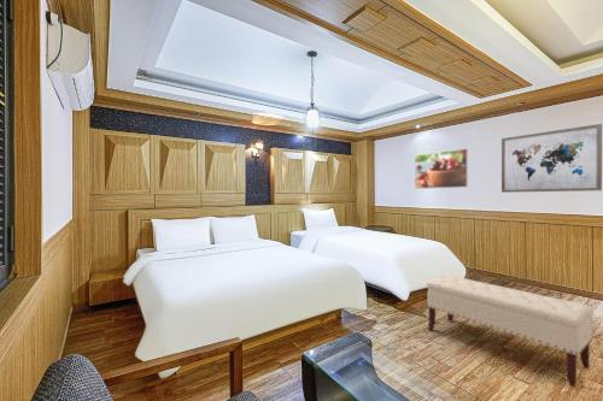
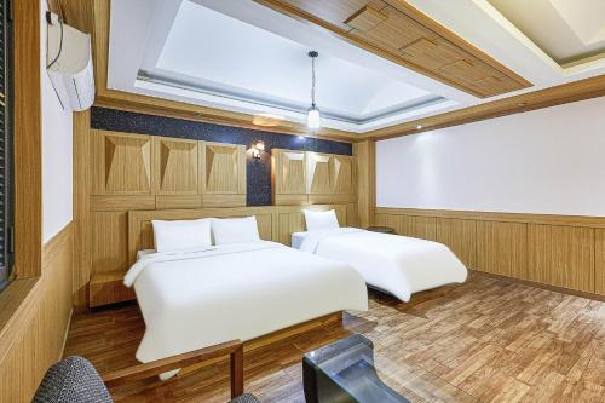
- wall art (546, 161)
- bench (498, 318)
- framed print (439, 170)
